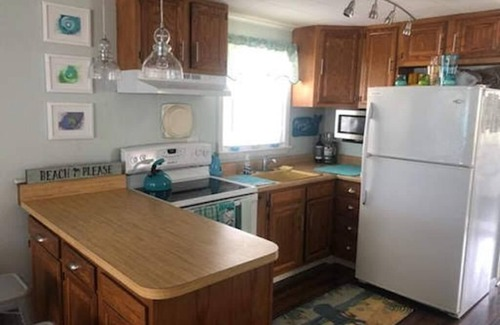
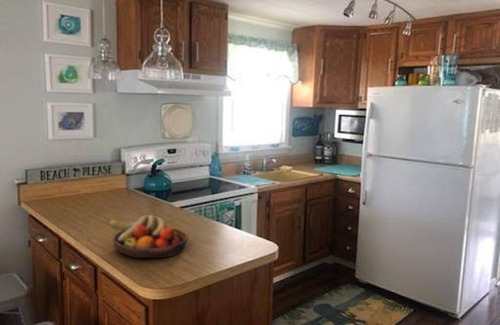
+ fruit bowl (150, 233)
